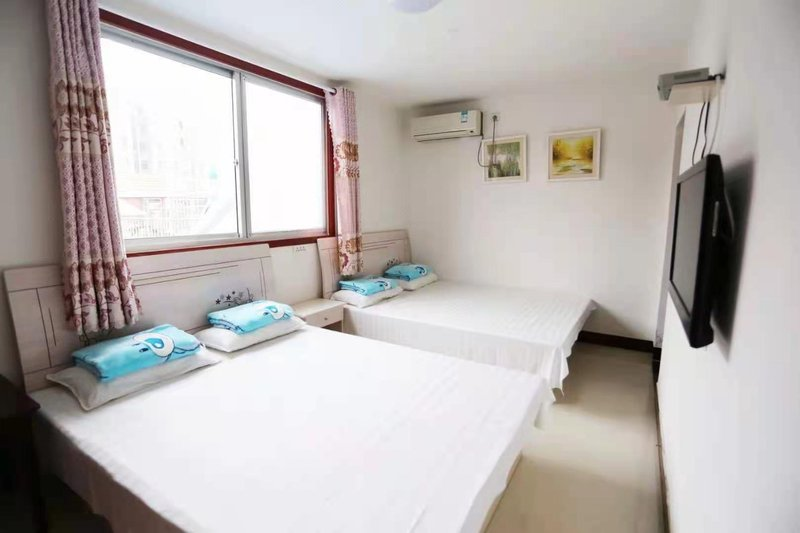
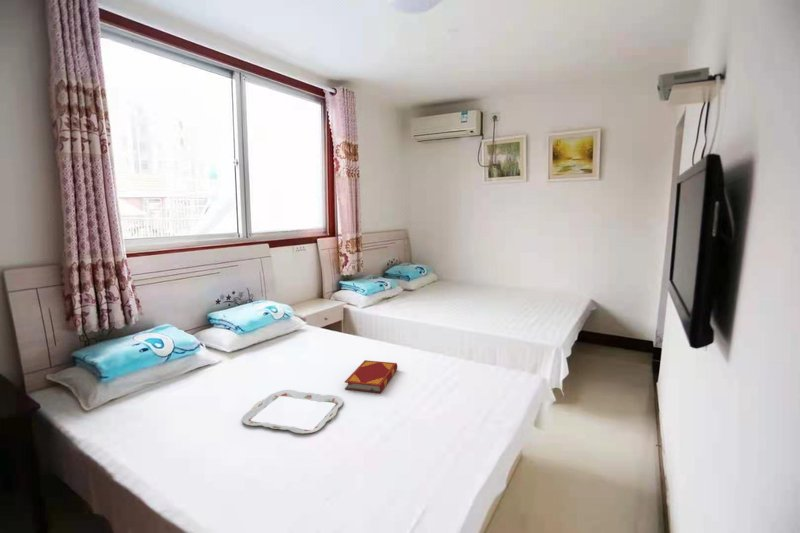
+ serving tray (294, 398)
+ hardback book (372, 375)
